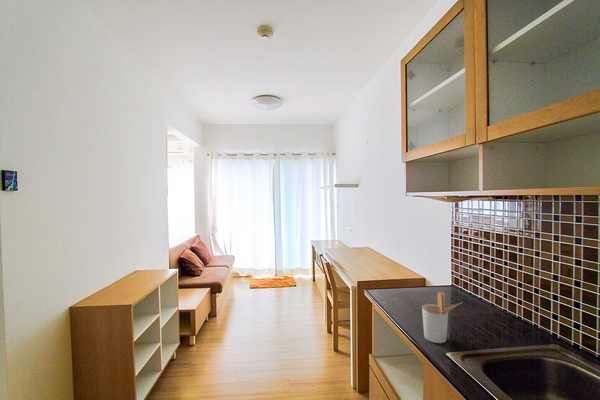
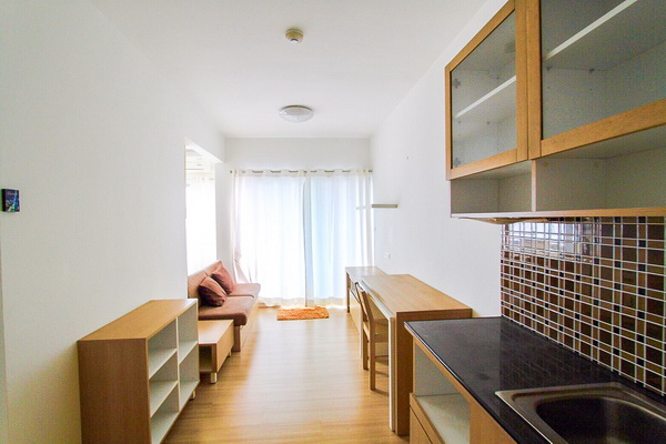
- utensil holder (441, 318)
